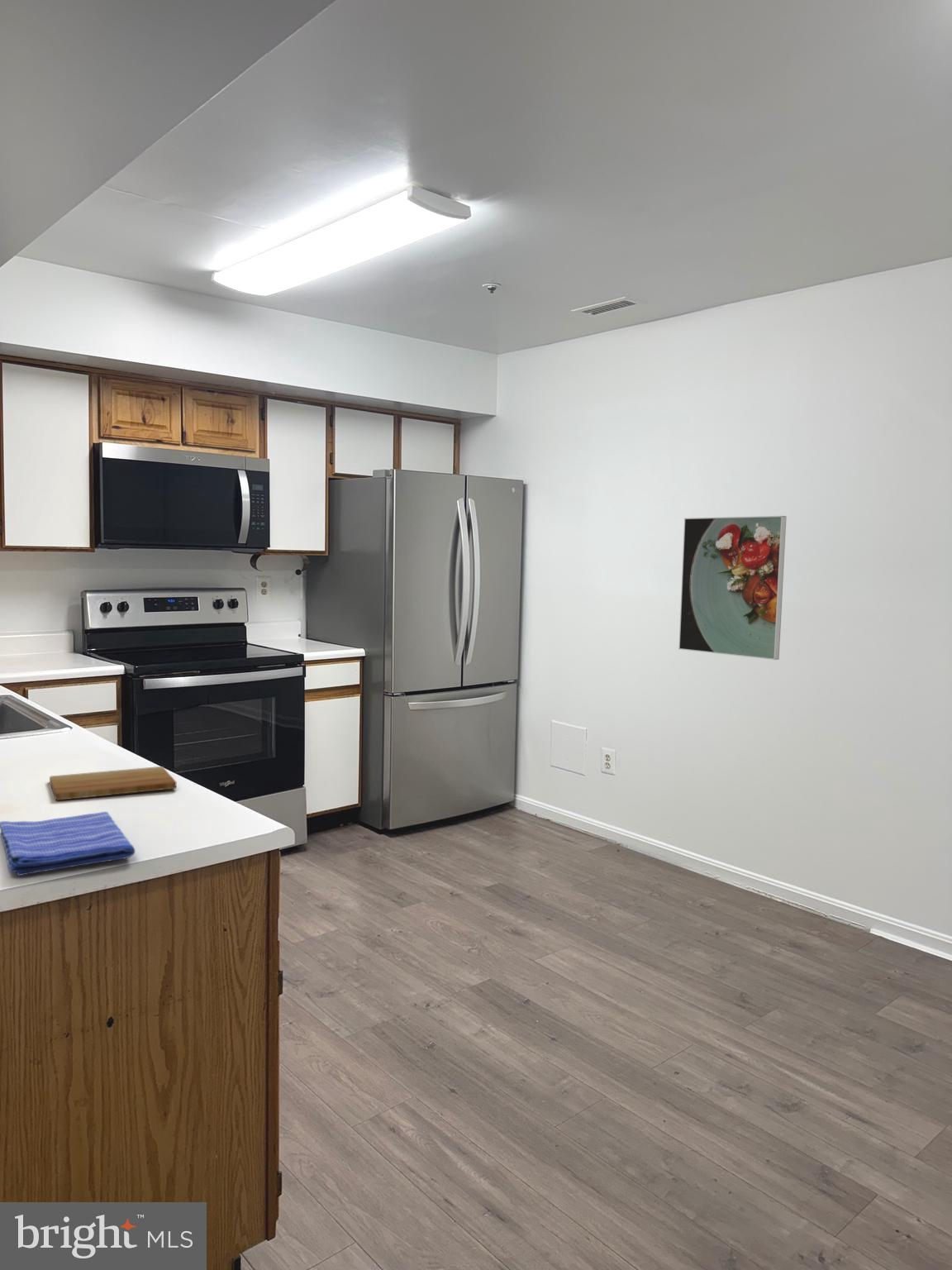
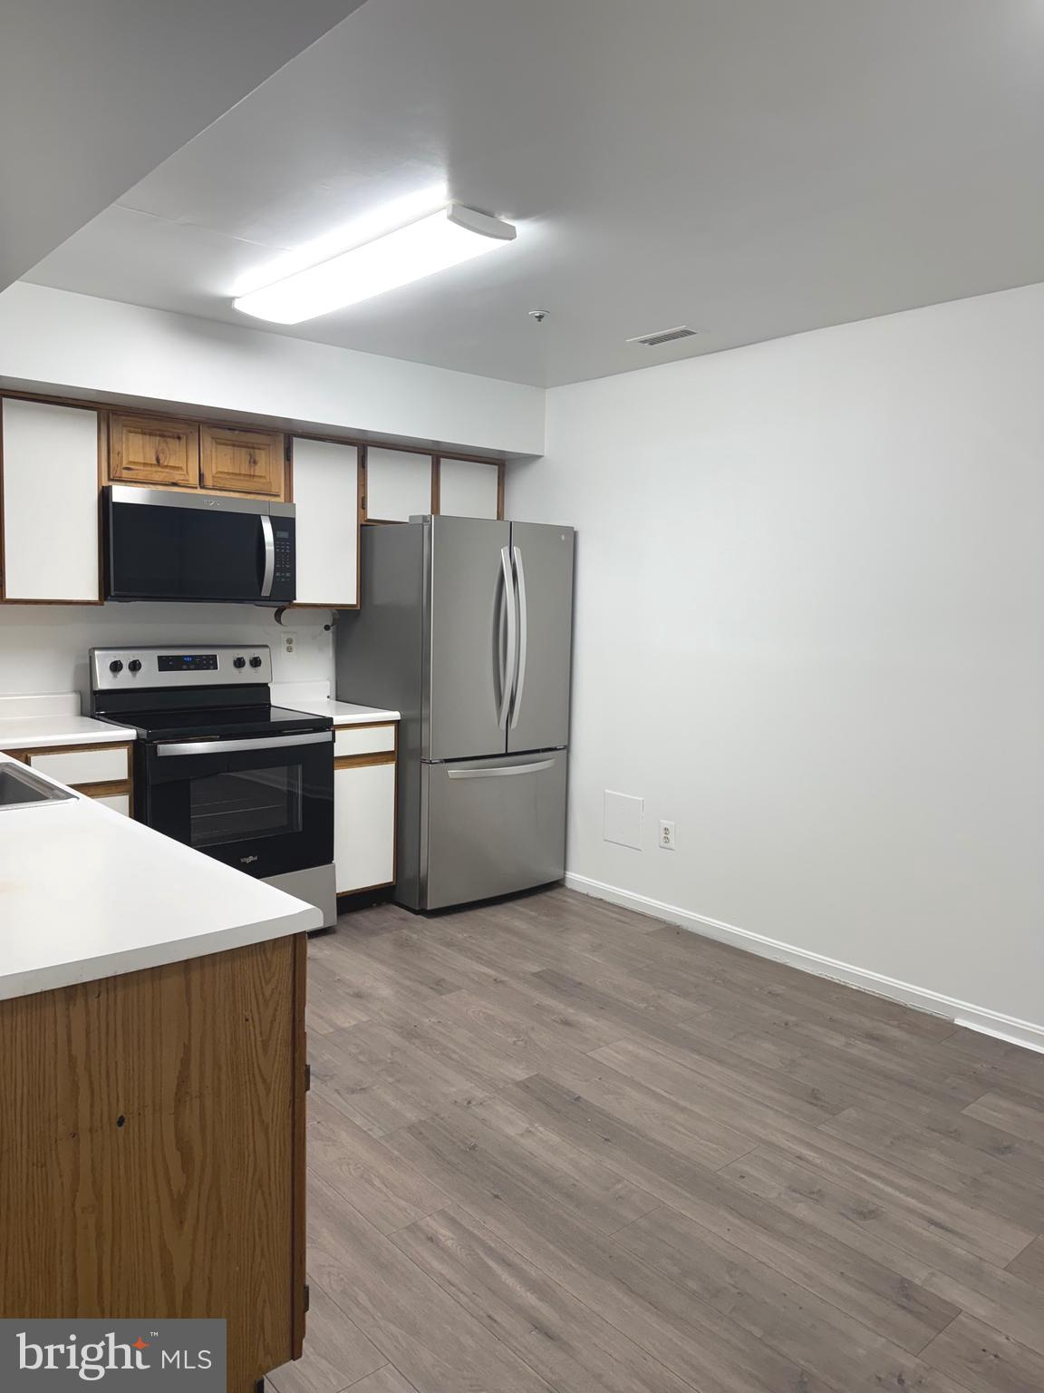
- dish towel (64, 837)
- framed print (730, 585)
- cutting board (112, 782)
